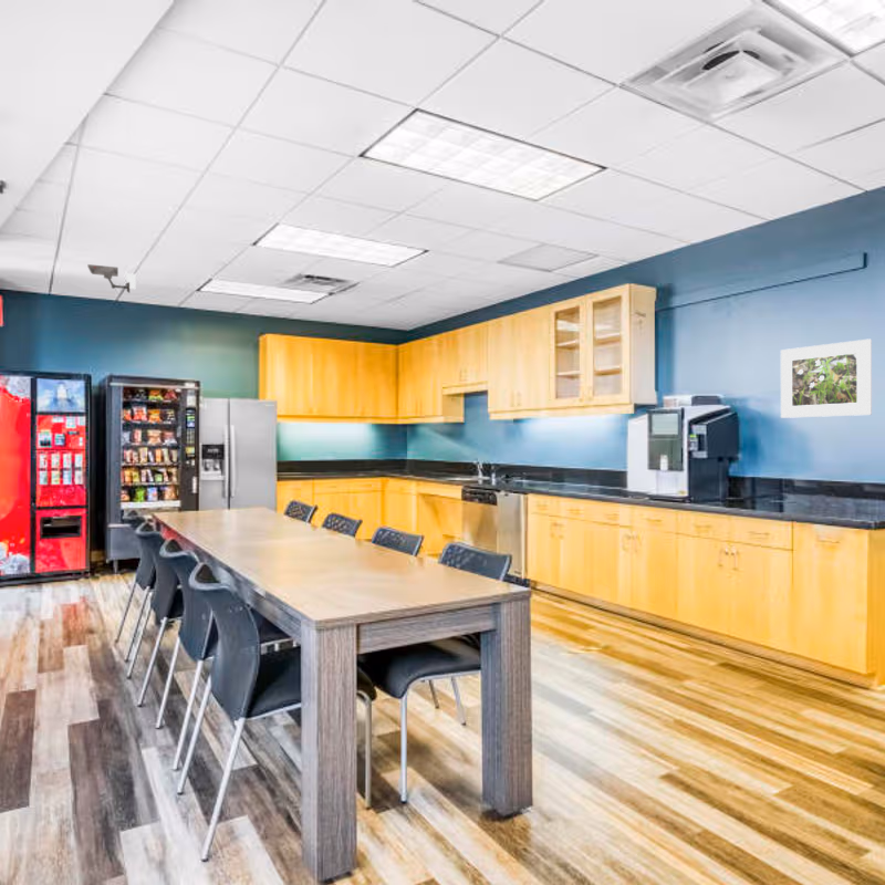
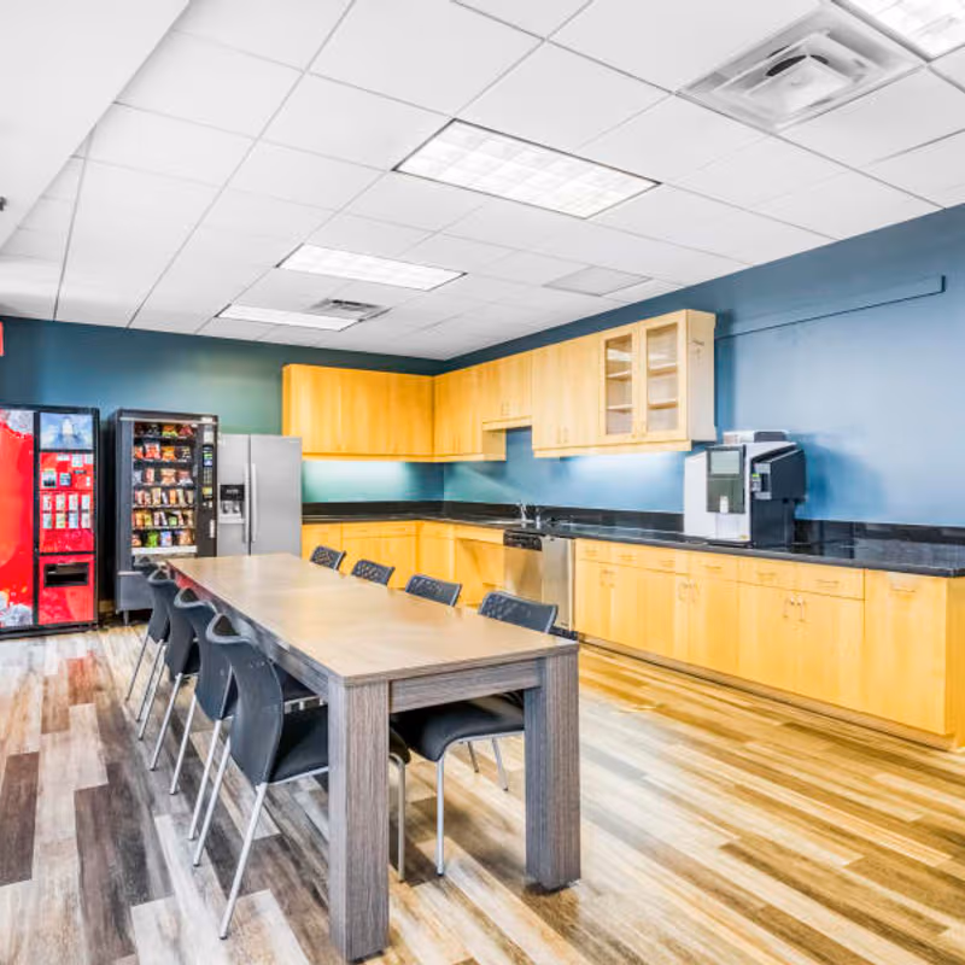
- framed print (823, 381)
- security camera (111, 281)
